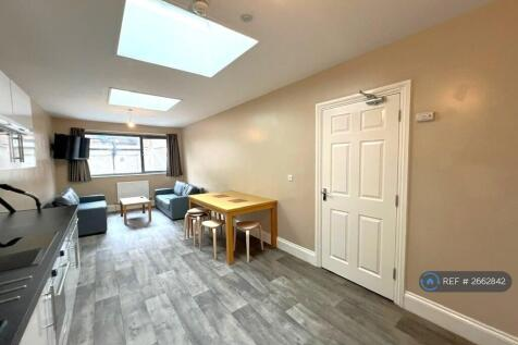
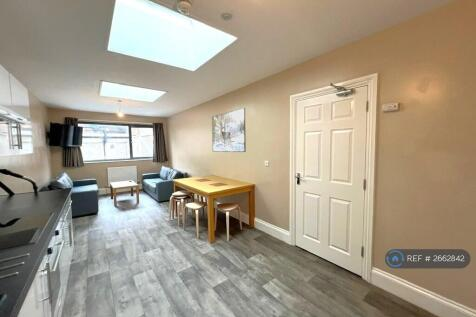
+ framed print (227, 132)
